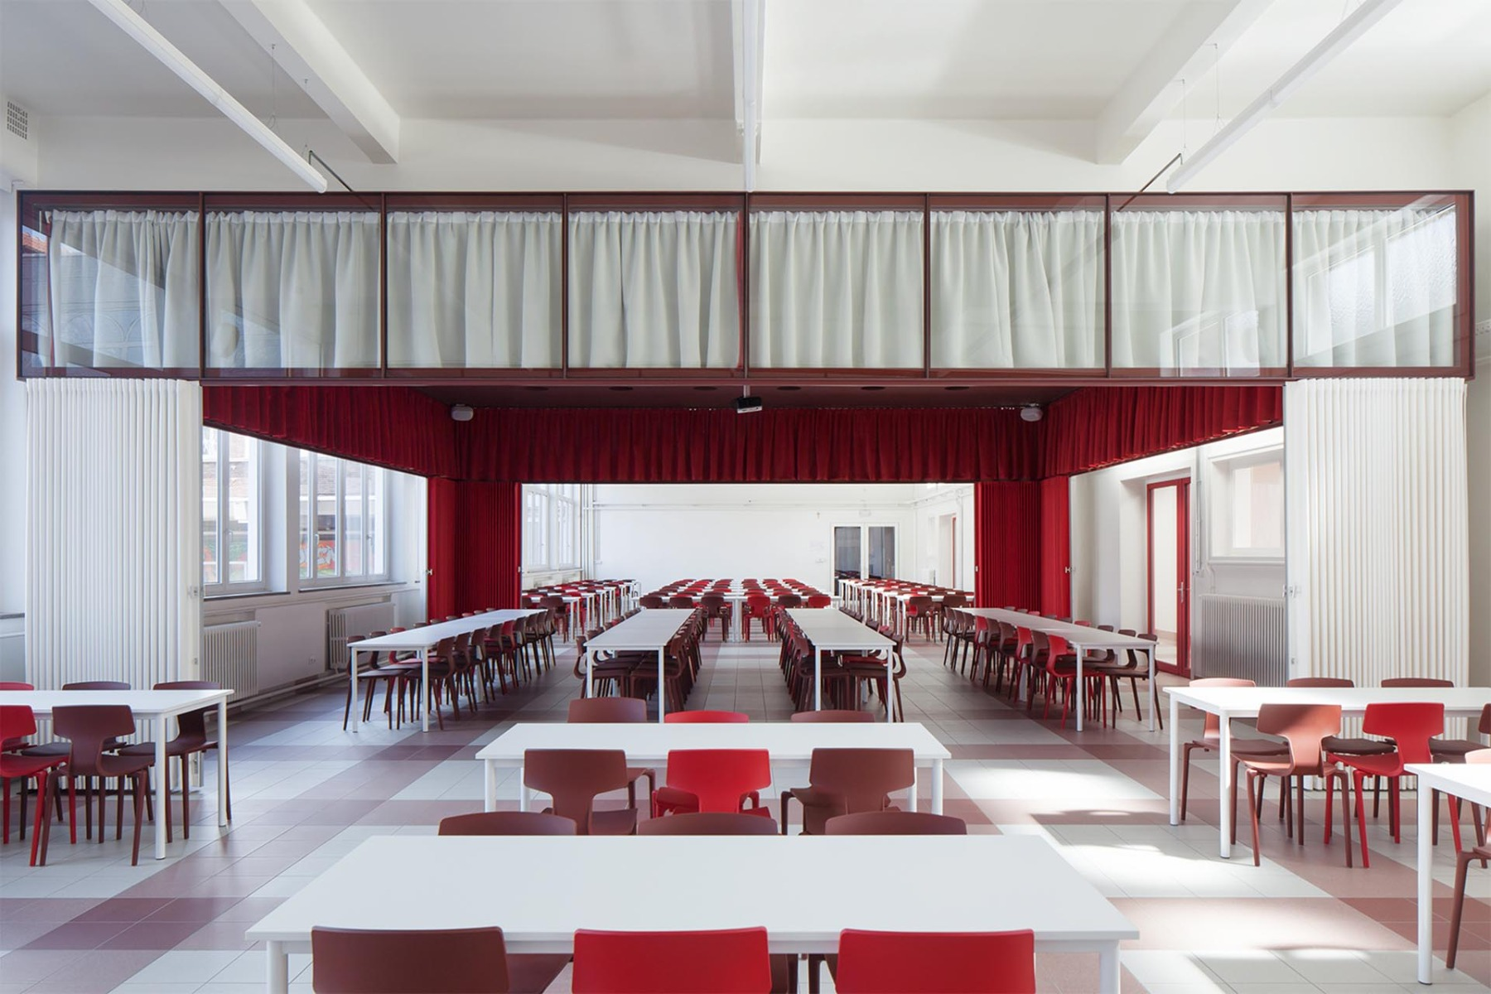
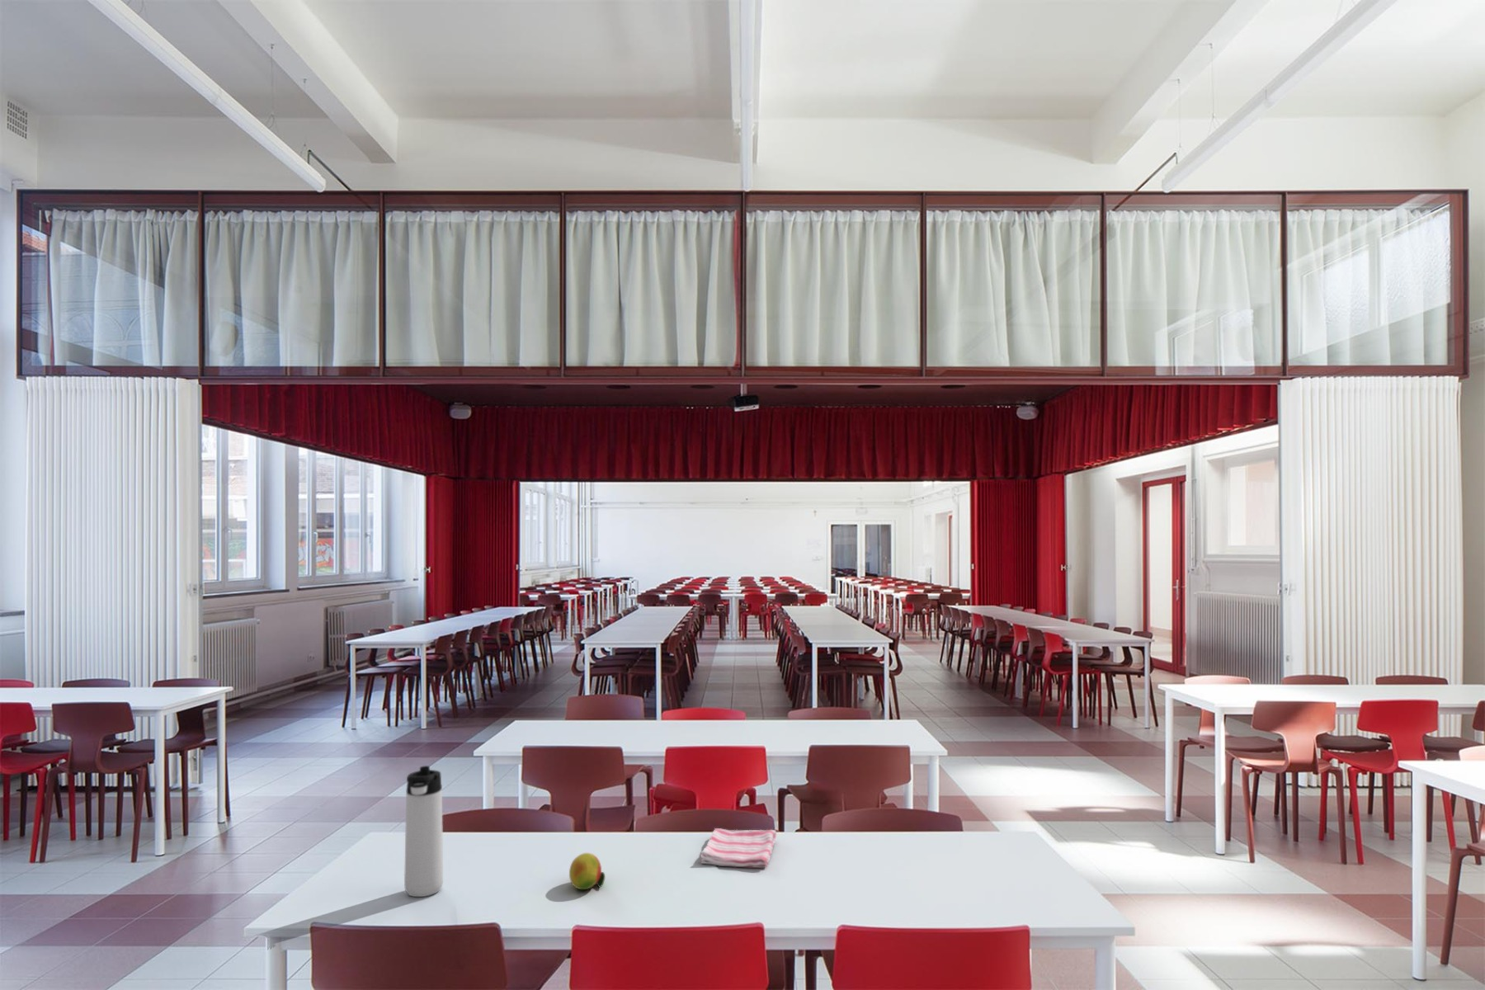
+ fruit (586, 871)
+ thermos bottle (422, 832)
+ dish towel (739, 845)
